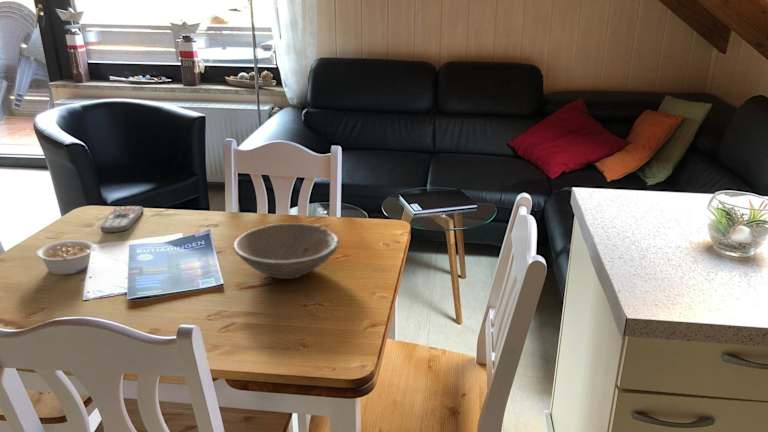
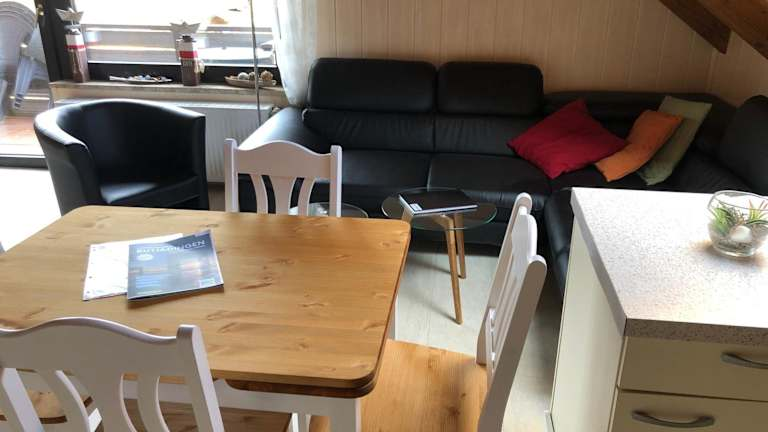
- remote control (121, 219)
- bowl (287, 256)
- legume (68, 257)
